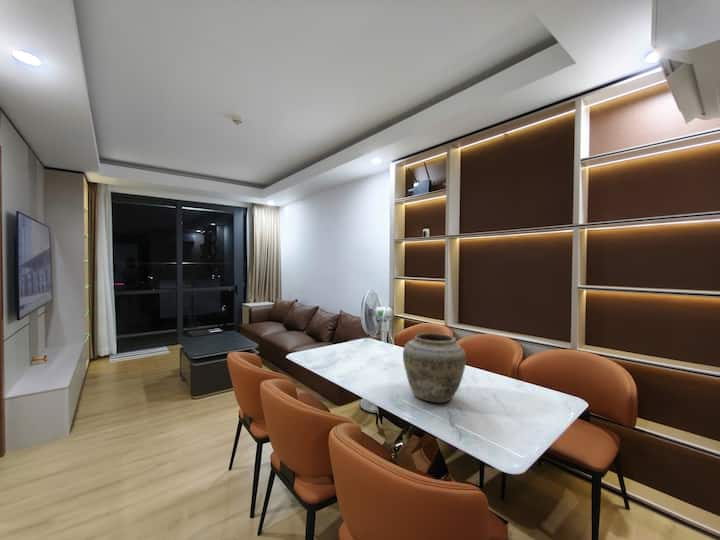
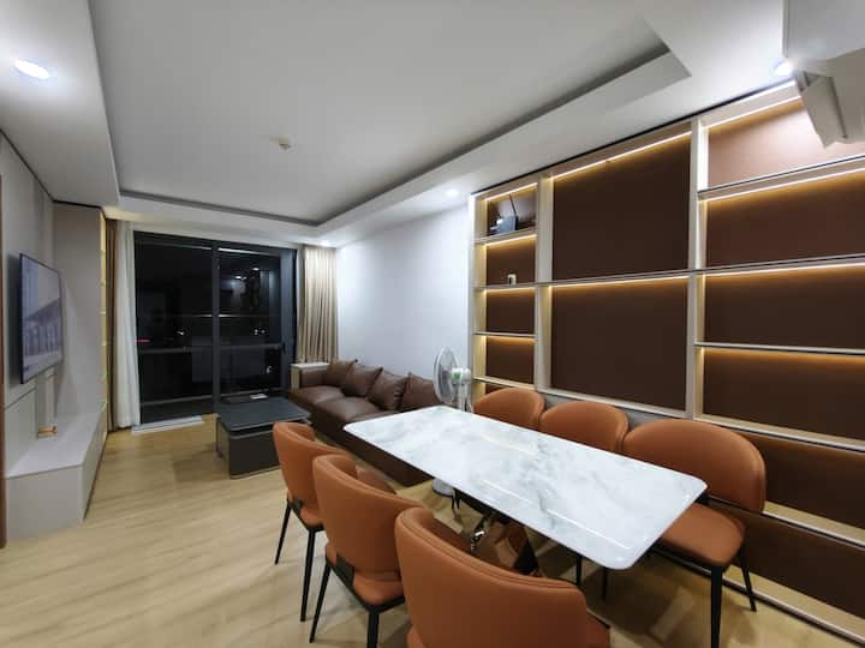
- vase (433, 366)
